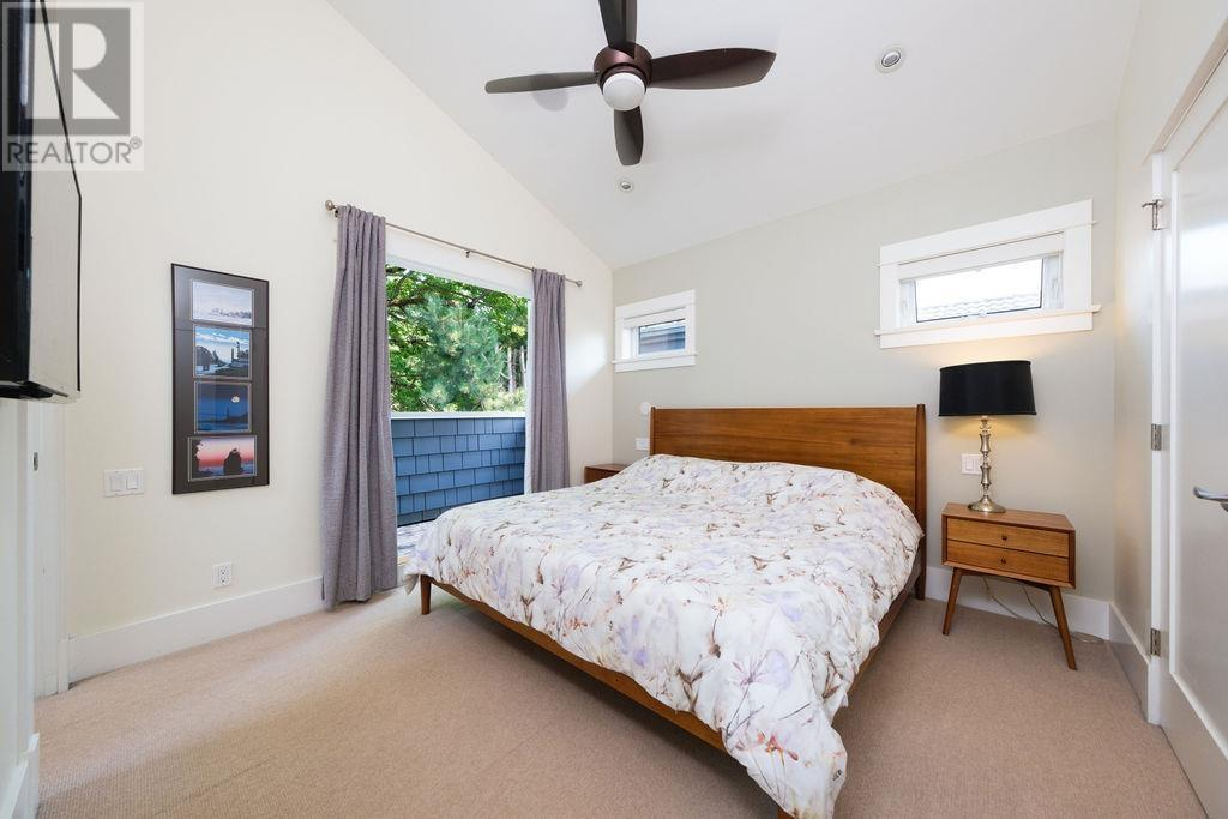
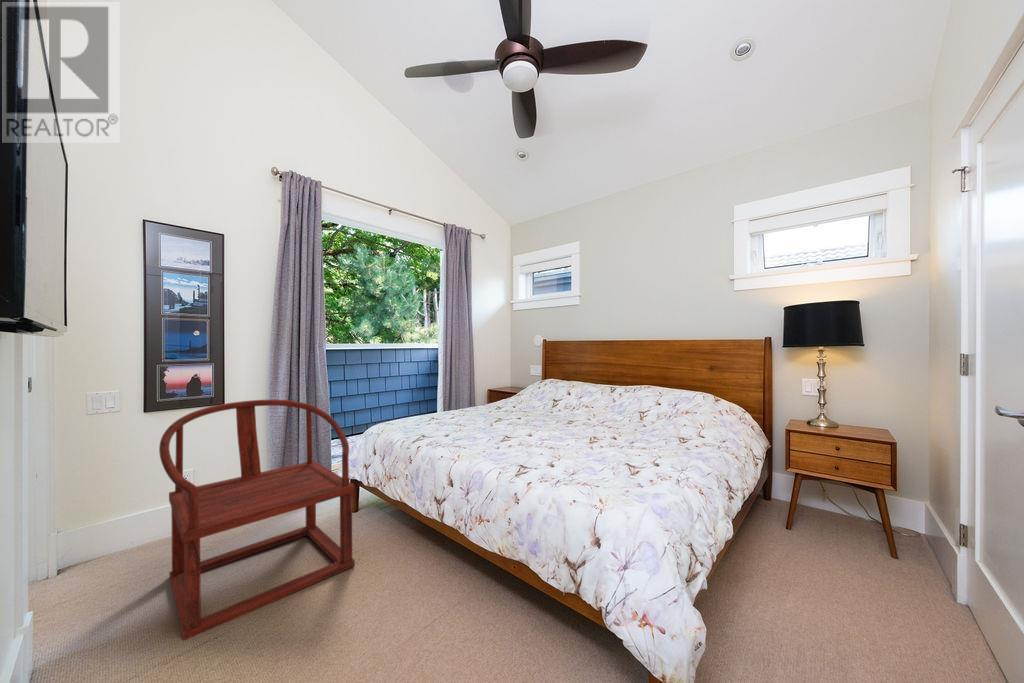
+ armchair (260, 487)
